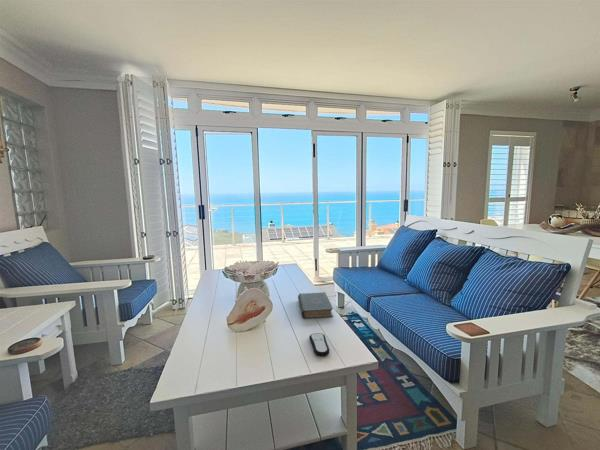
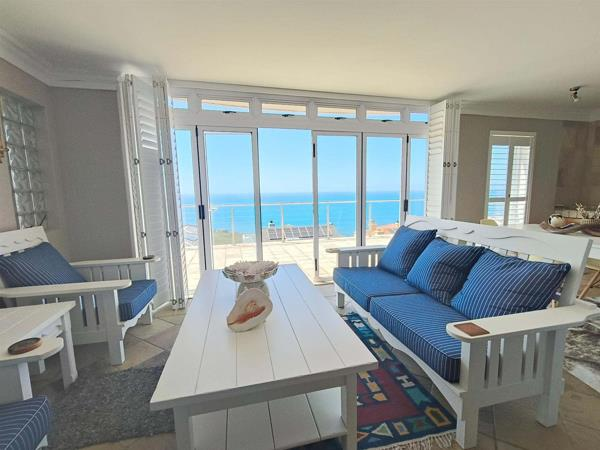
- book (314, 304)
- remote control (319, 343)
